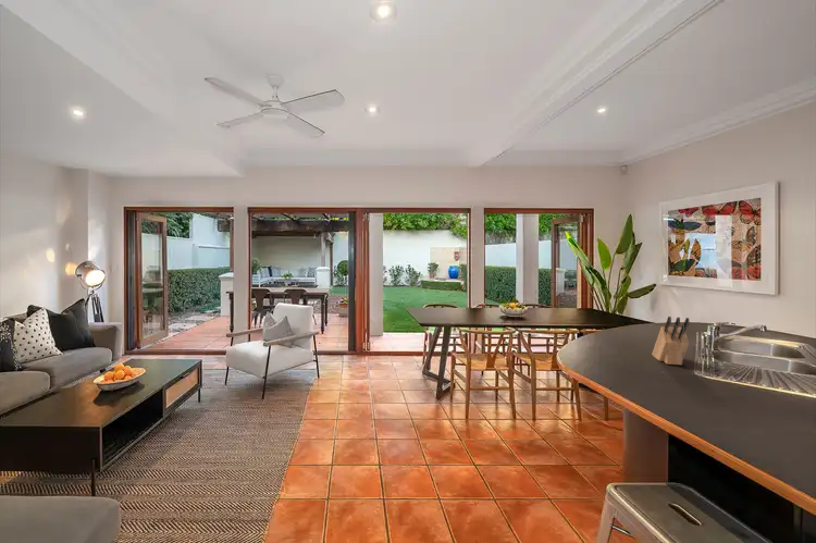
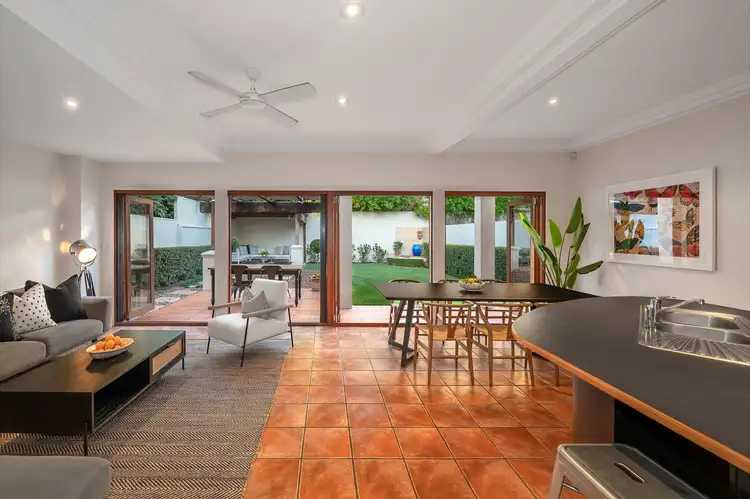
- knife block (670, 337)
